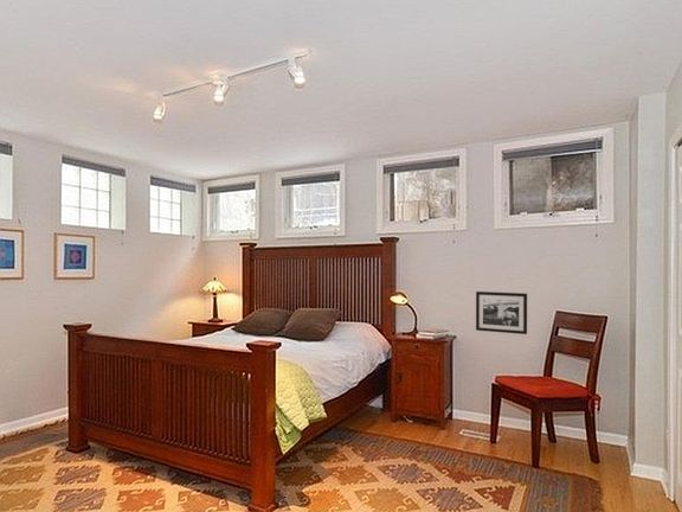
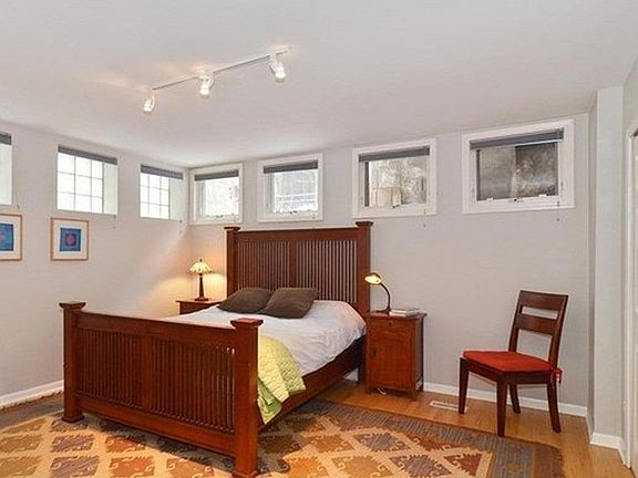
- picture frame (501, 312)
